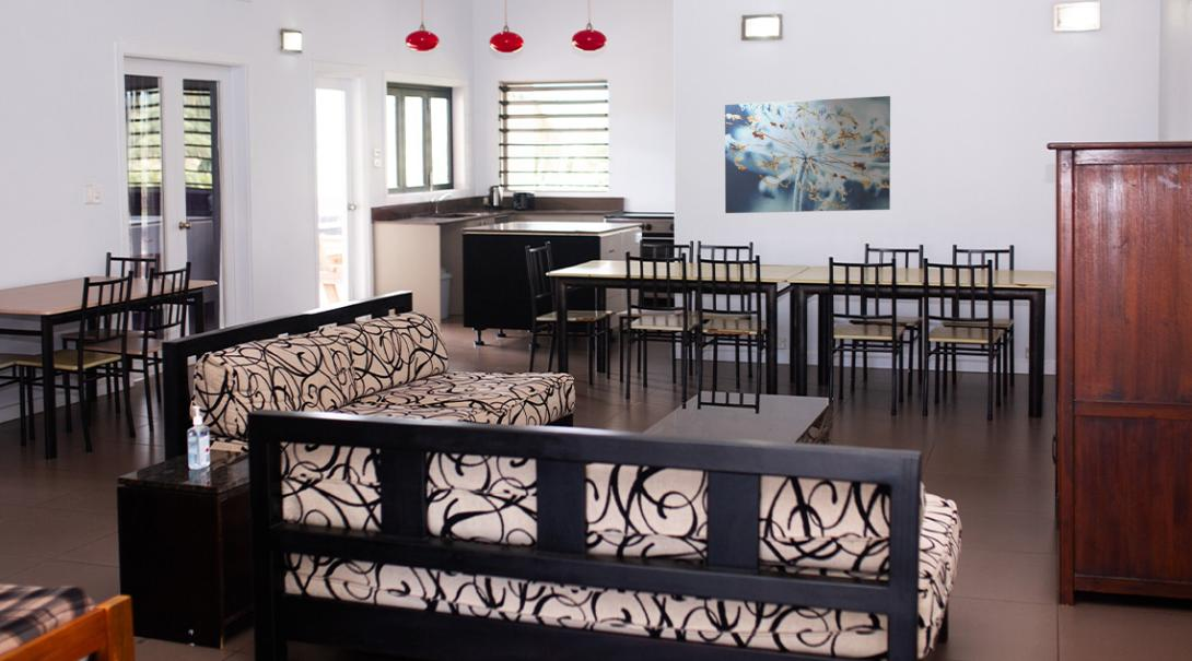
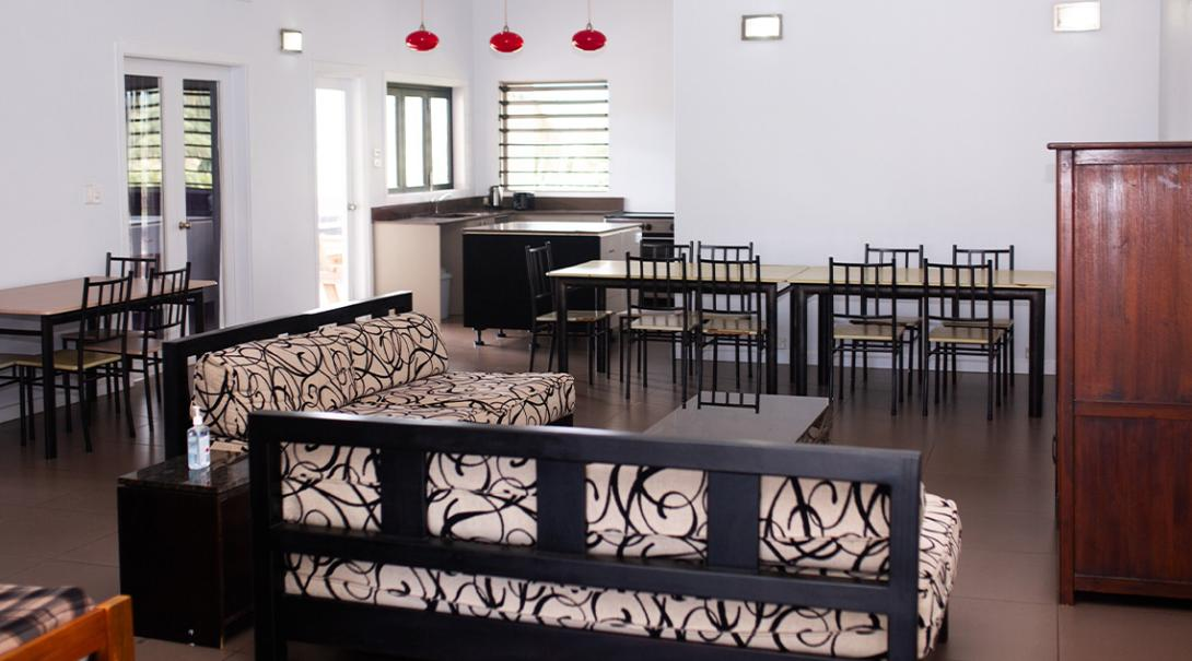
- wall art (805, 155)
